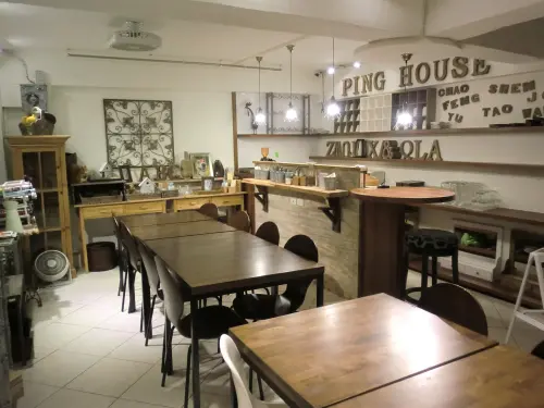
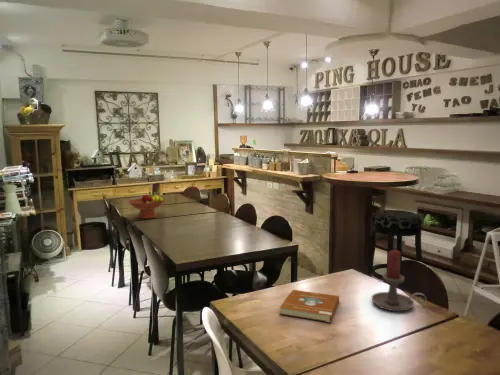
+ book (310, 304)
+ candle holder (399, 277)
+ fruit bowl (147, 205)
